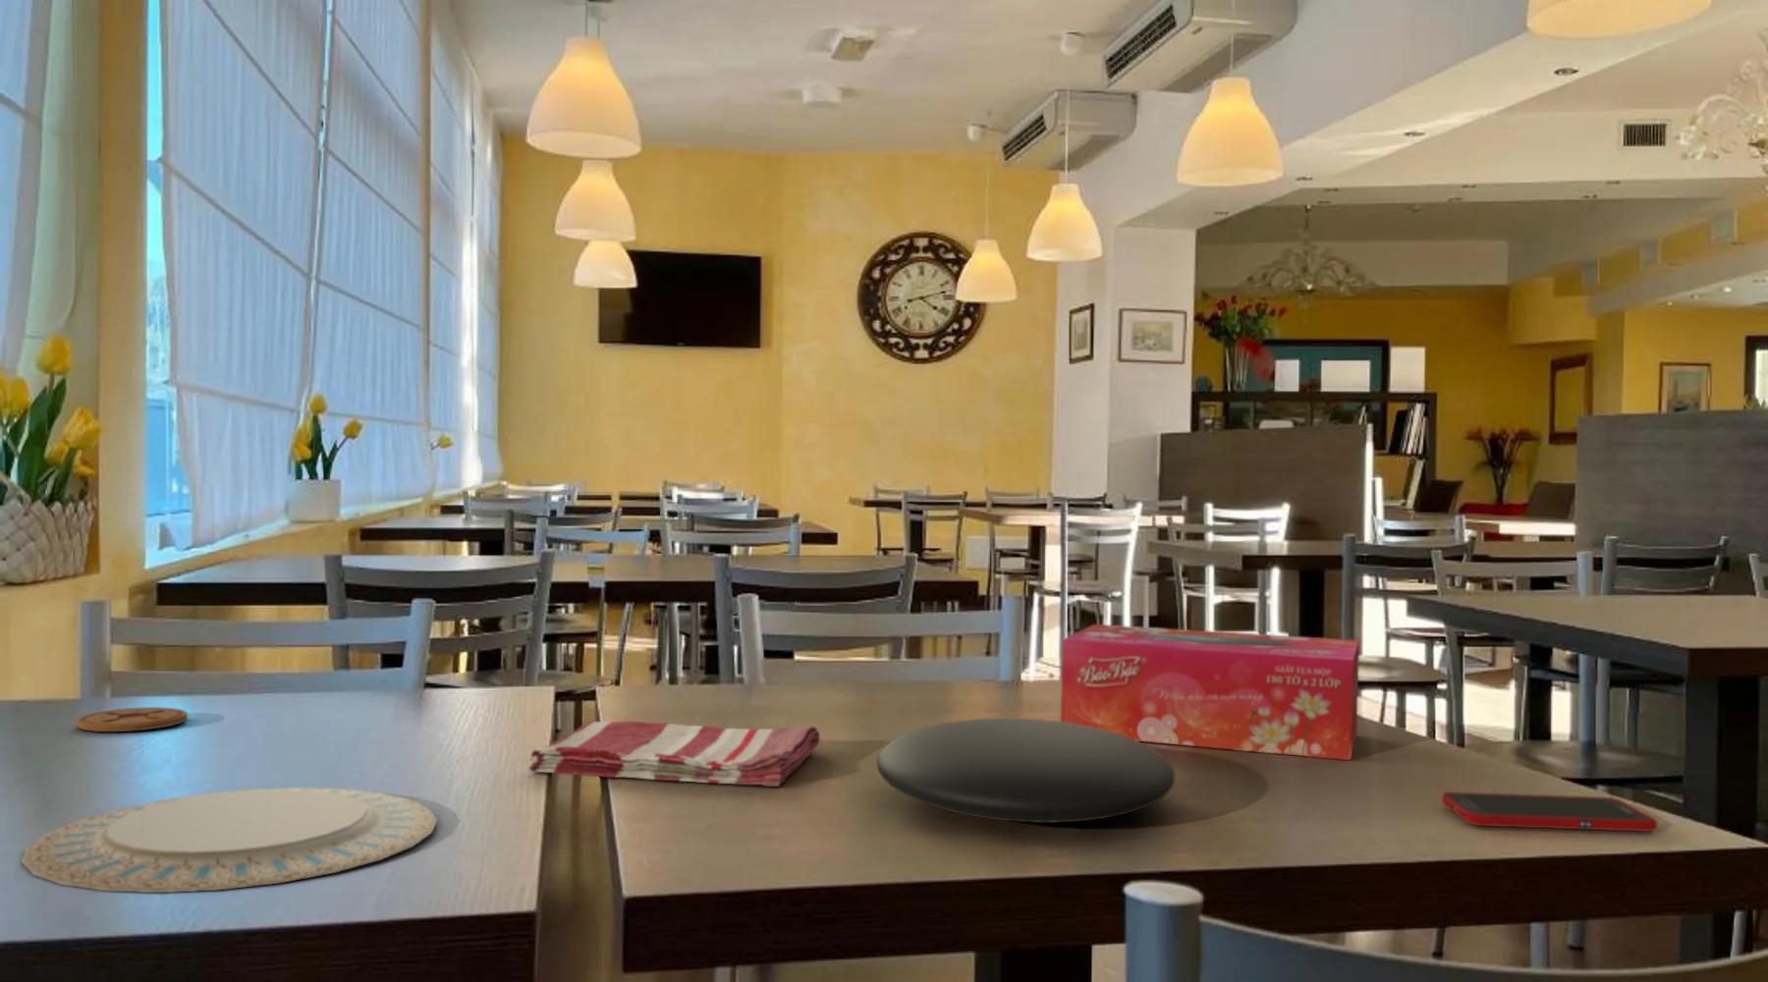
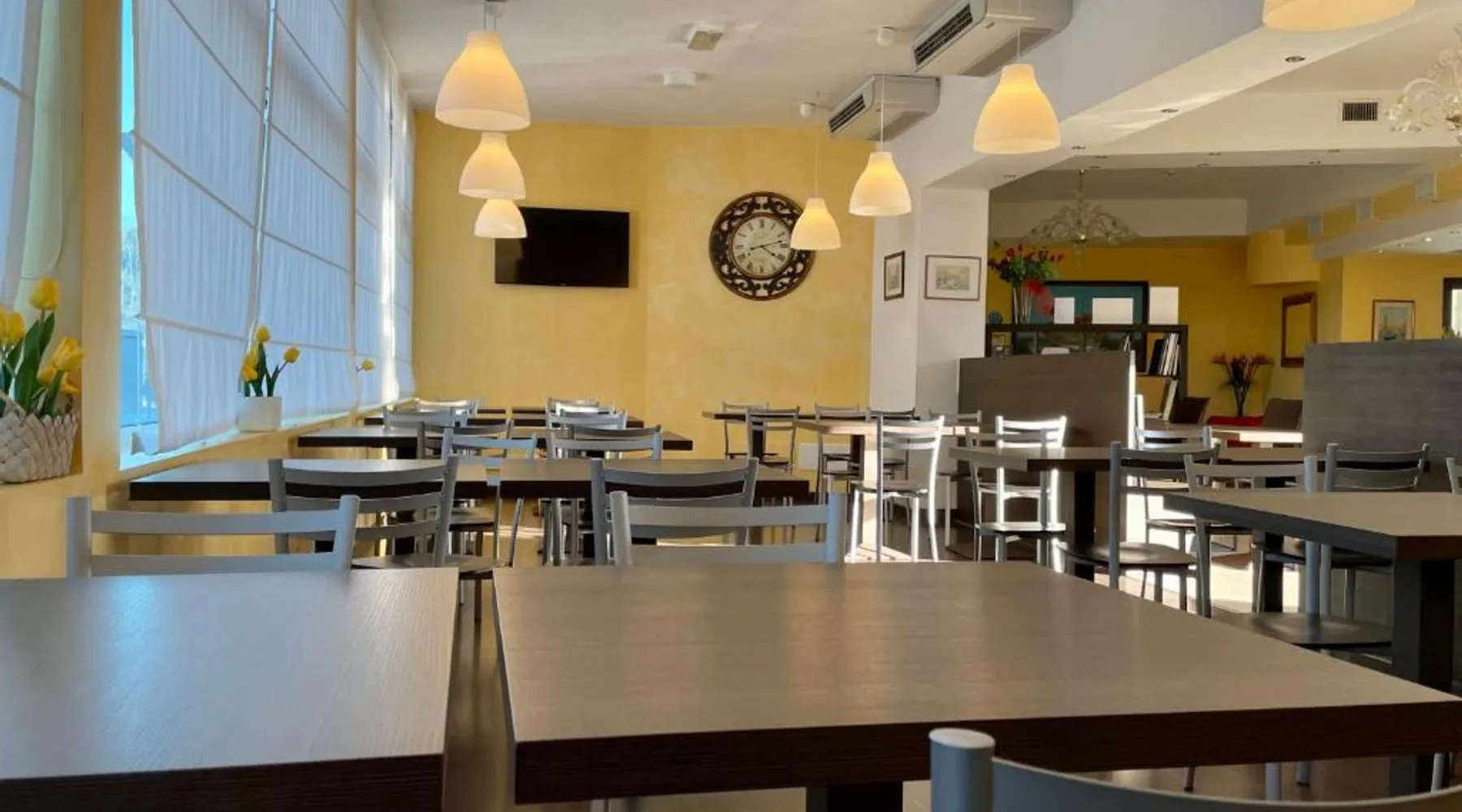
- cell phone (1545, 811)
- coaster (133, 718)
- tissue box (1211, 687)
- chinaware (241, 826)
- plate (1023, 766)
- dish towel (680, 745)
